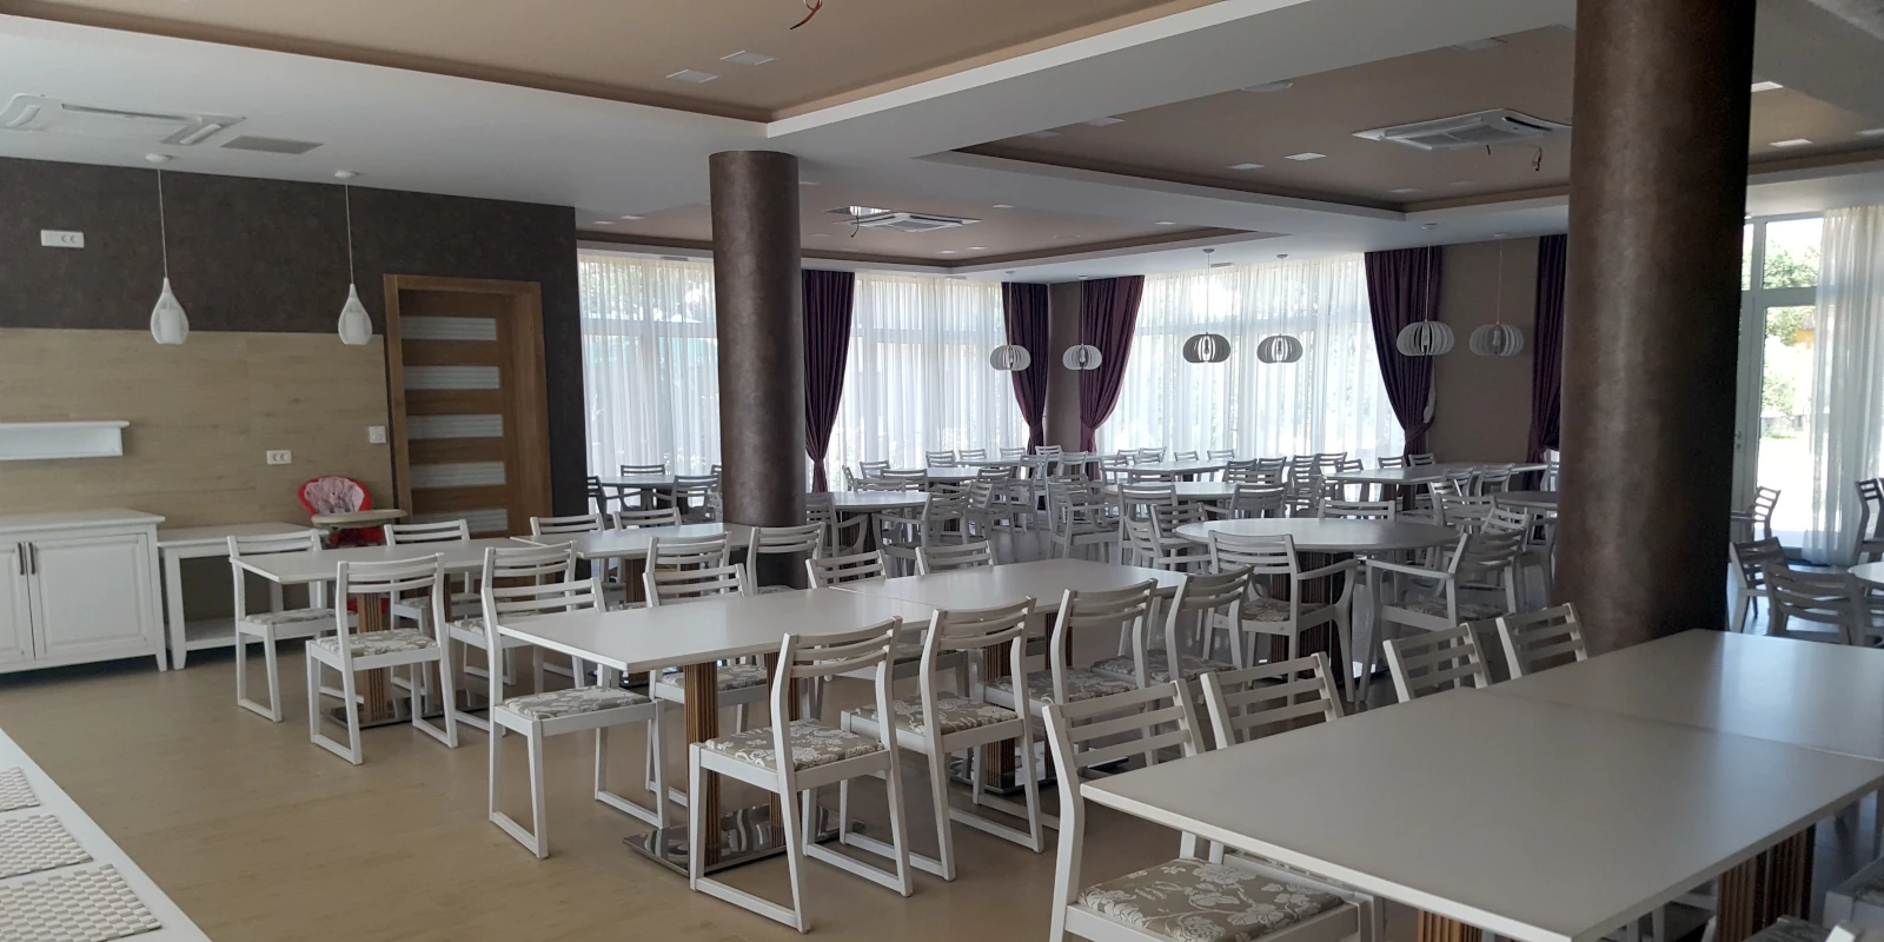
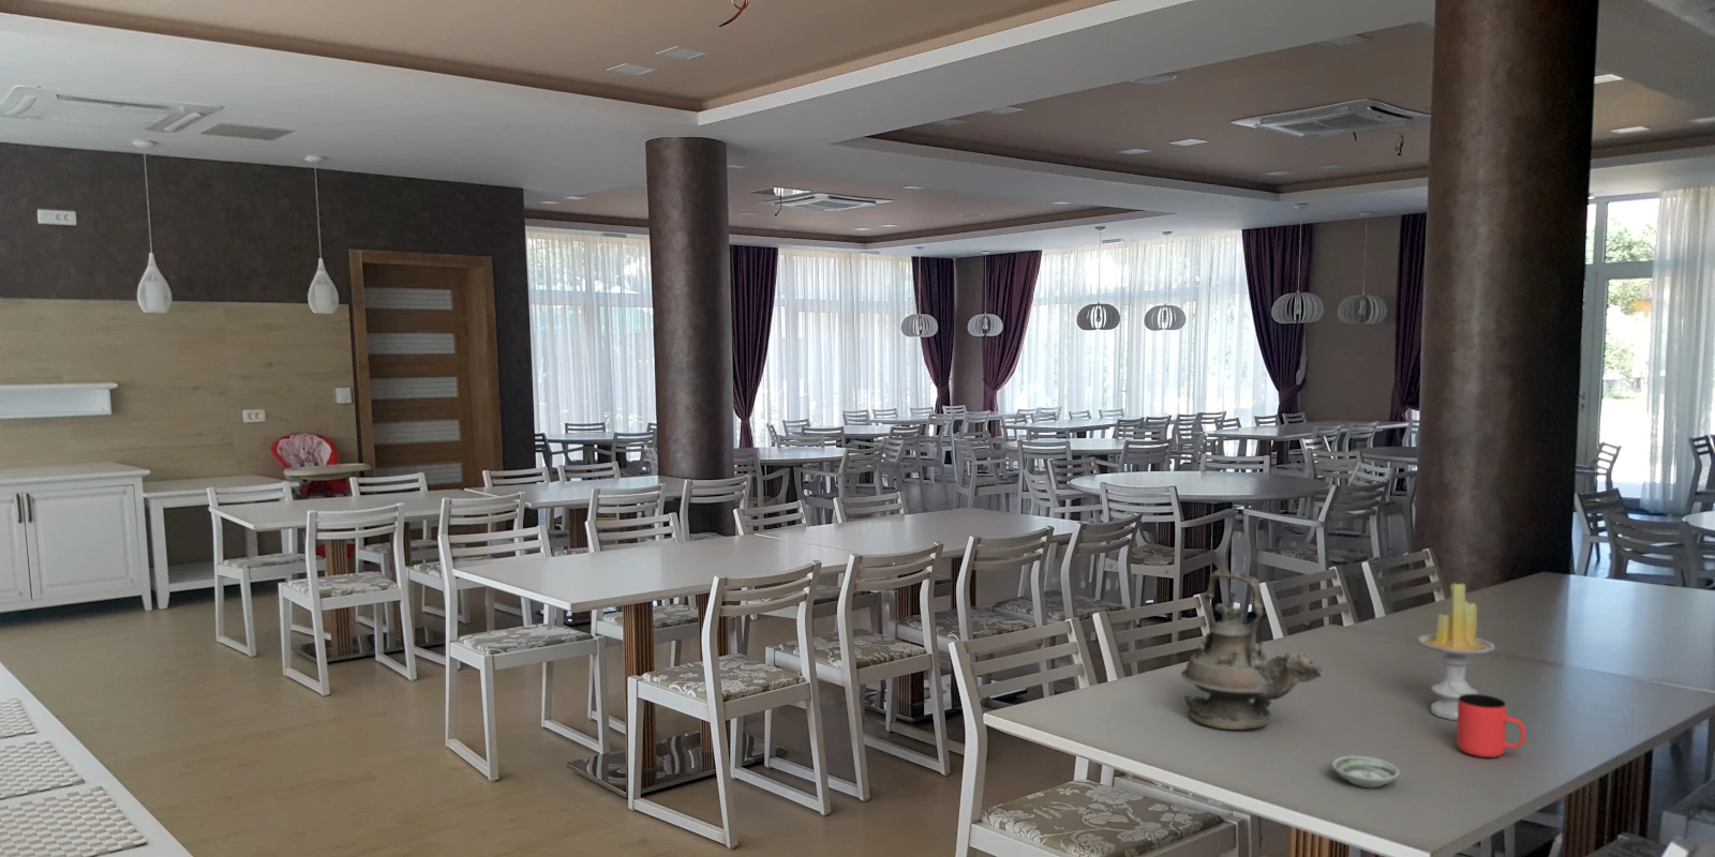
+ saucer (1365, 774)
+ teapot (1255, 651)
+ cup (1491, 727)
+ candle (1456, 647)
